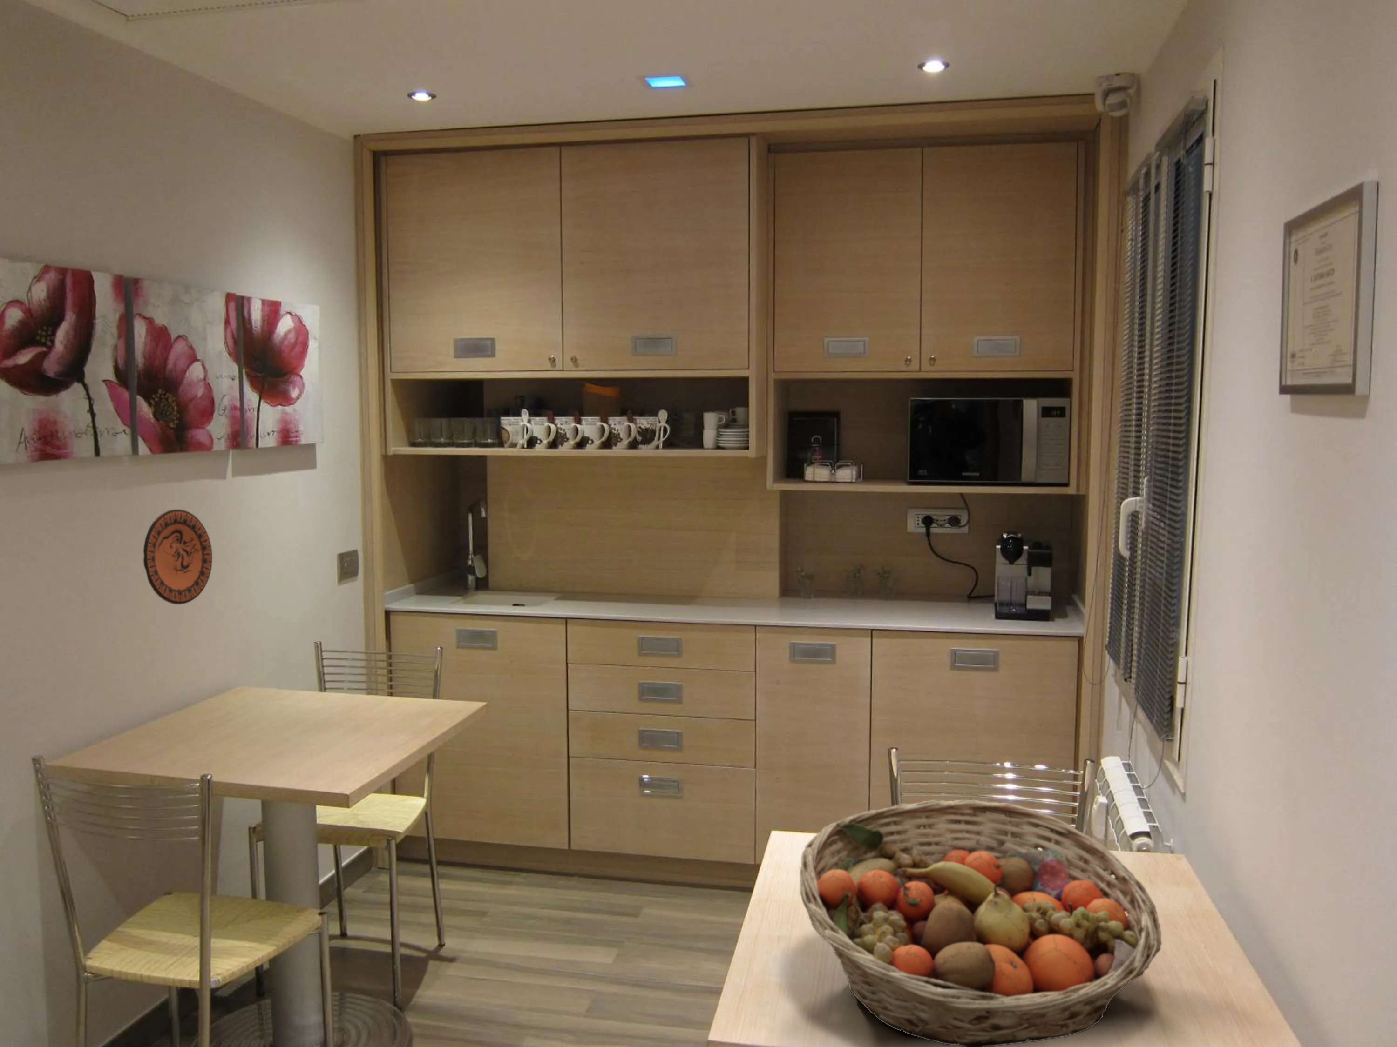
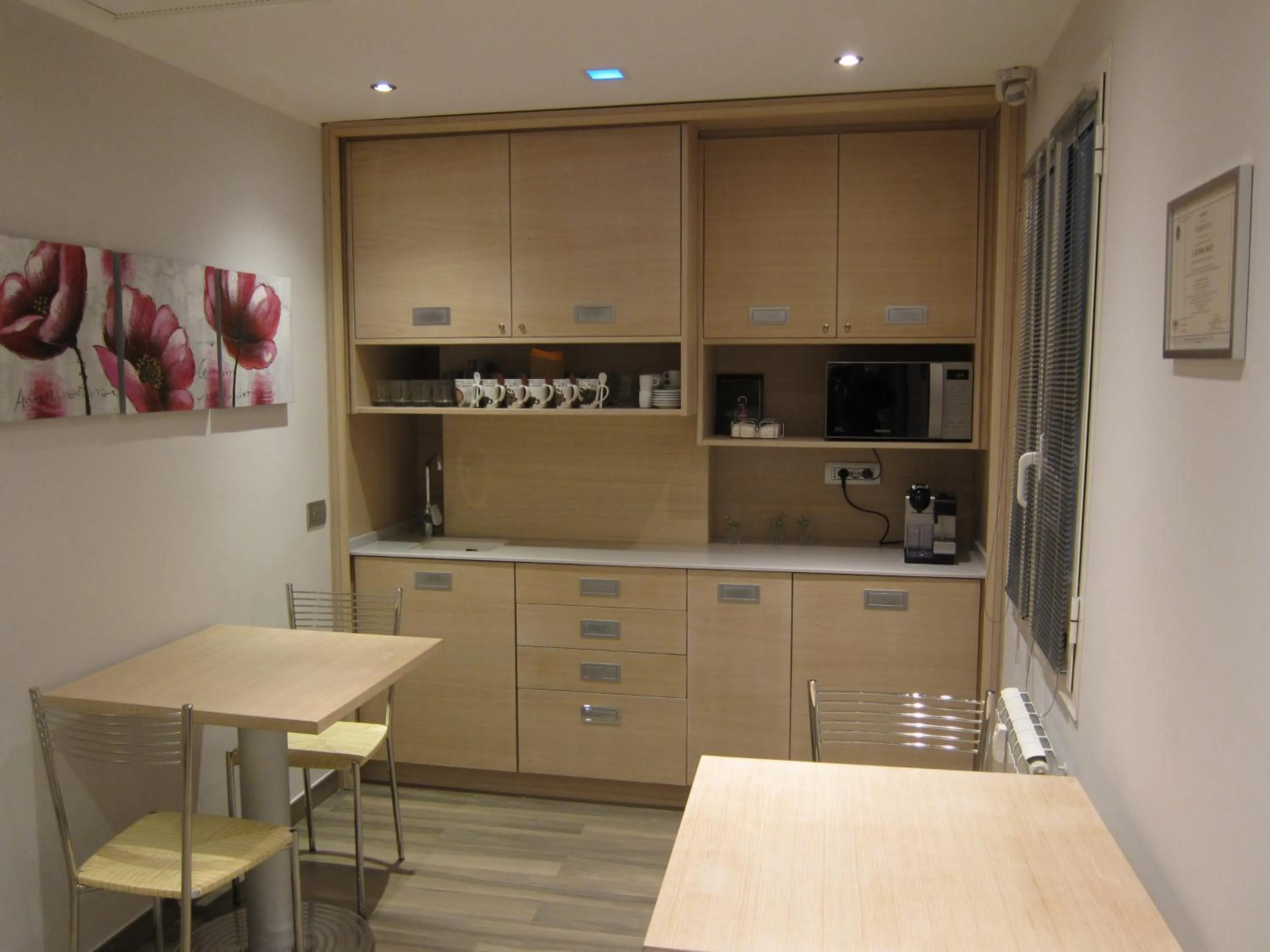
- fruit basket (974, 916)
- decorative plate (177, 556)
